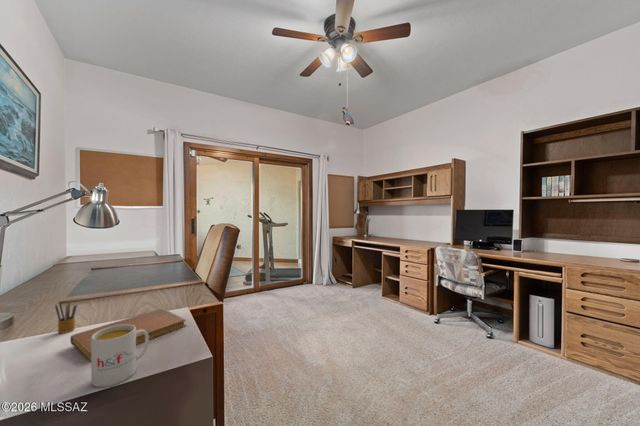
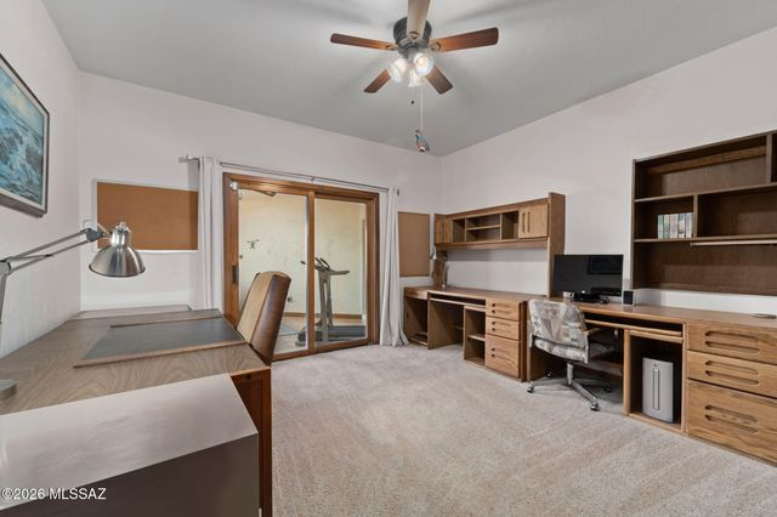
- mug (122, 350)
- pencil box (65, 315)
- notebook (136, 330)
